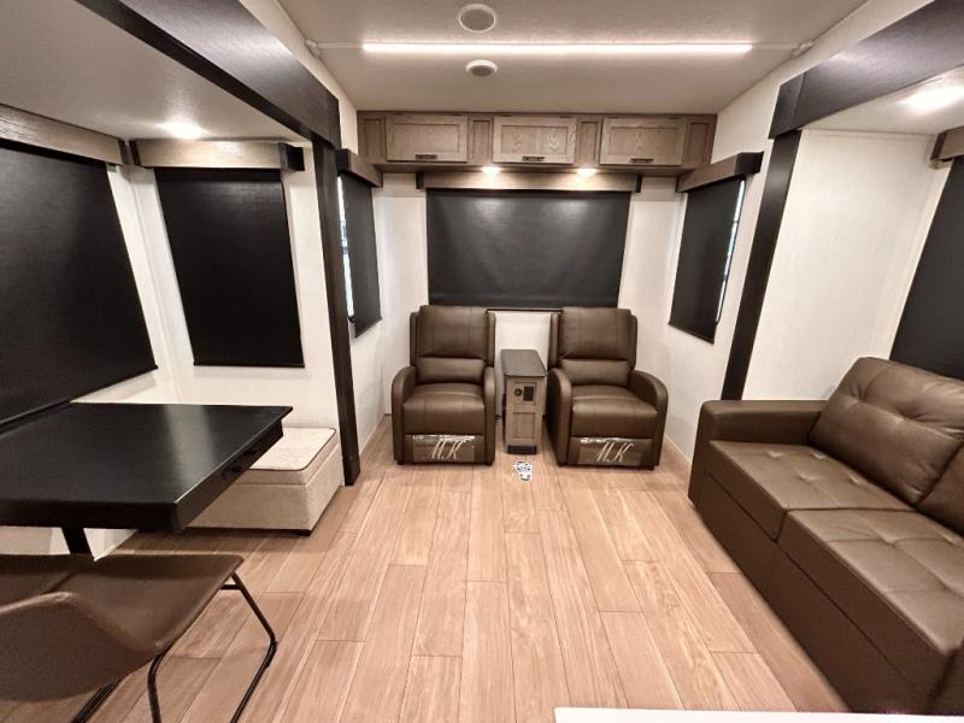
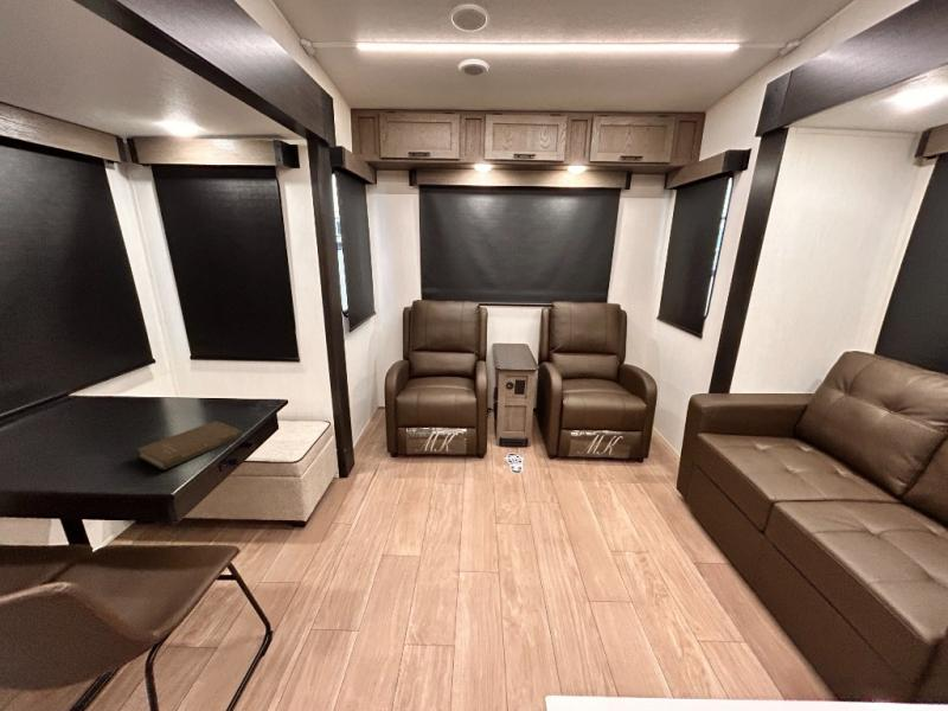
+ book (192, 442)
